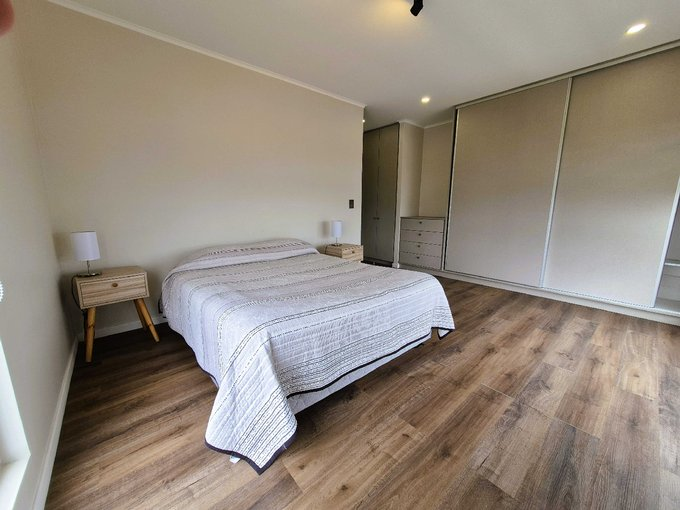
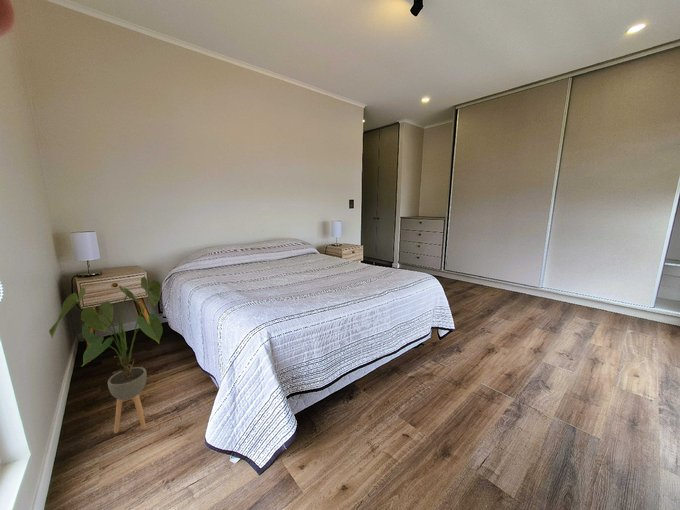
+ house plant (117, 356)
